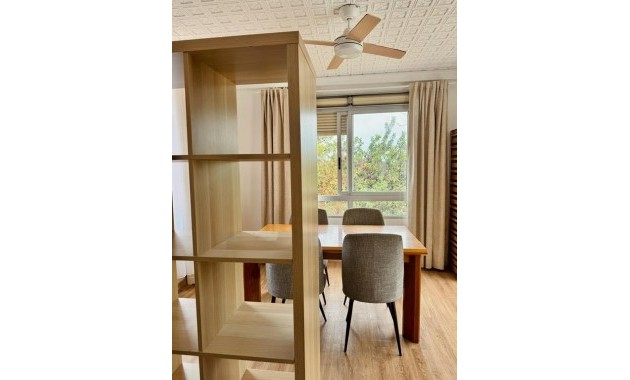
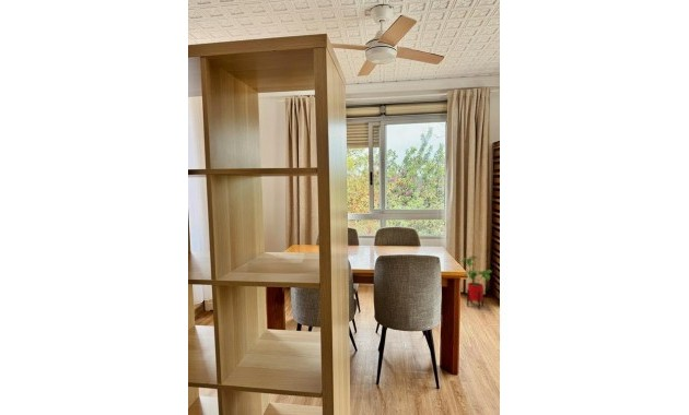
+ house plant (474, 281)
